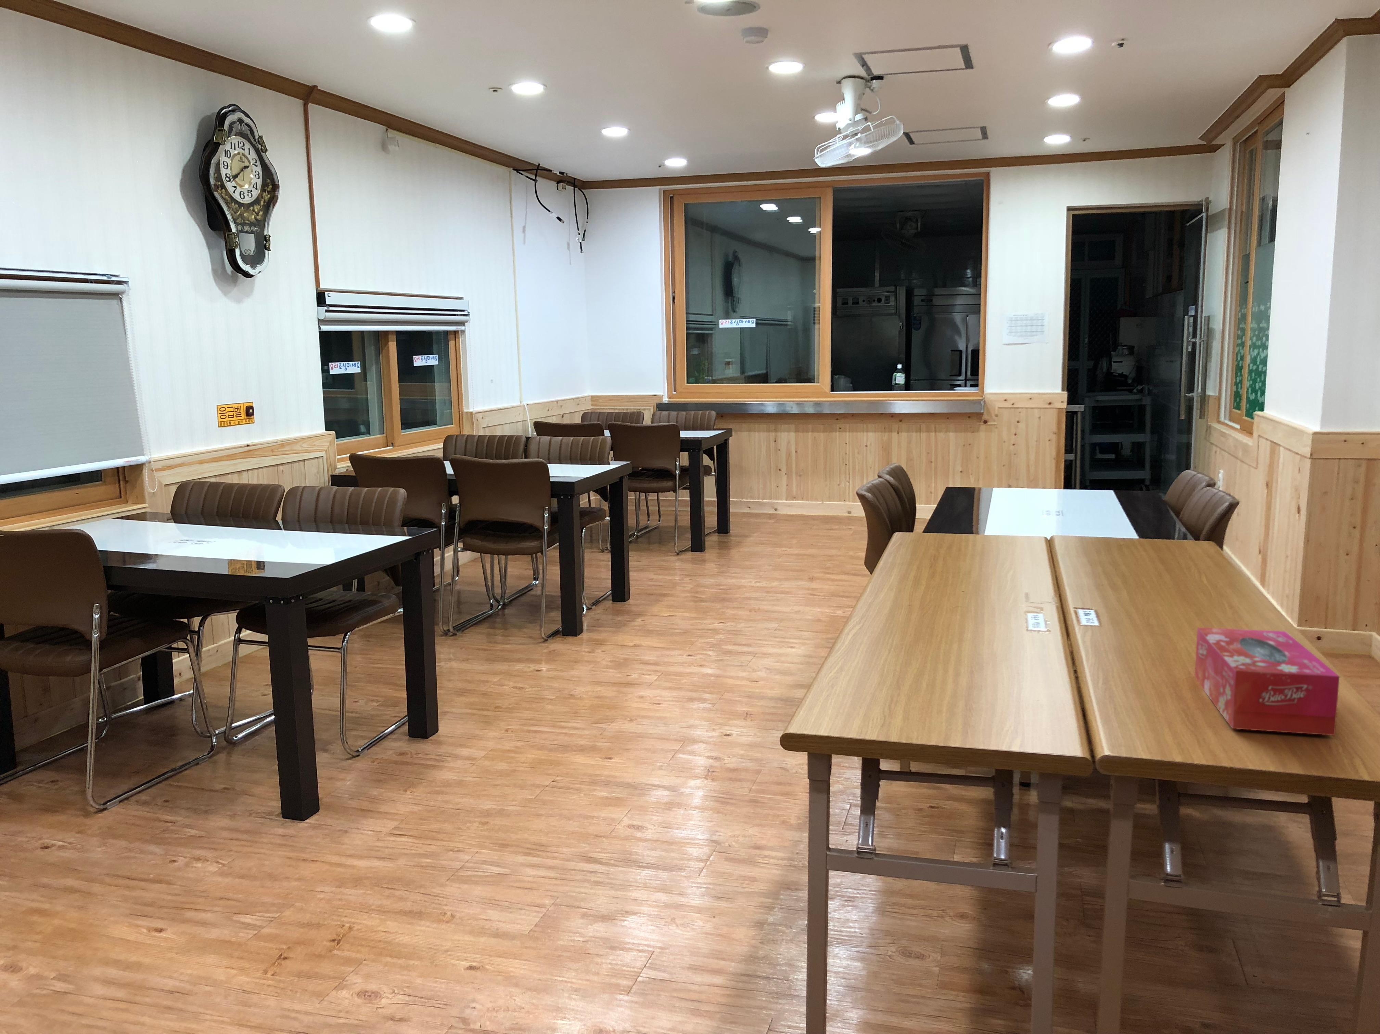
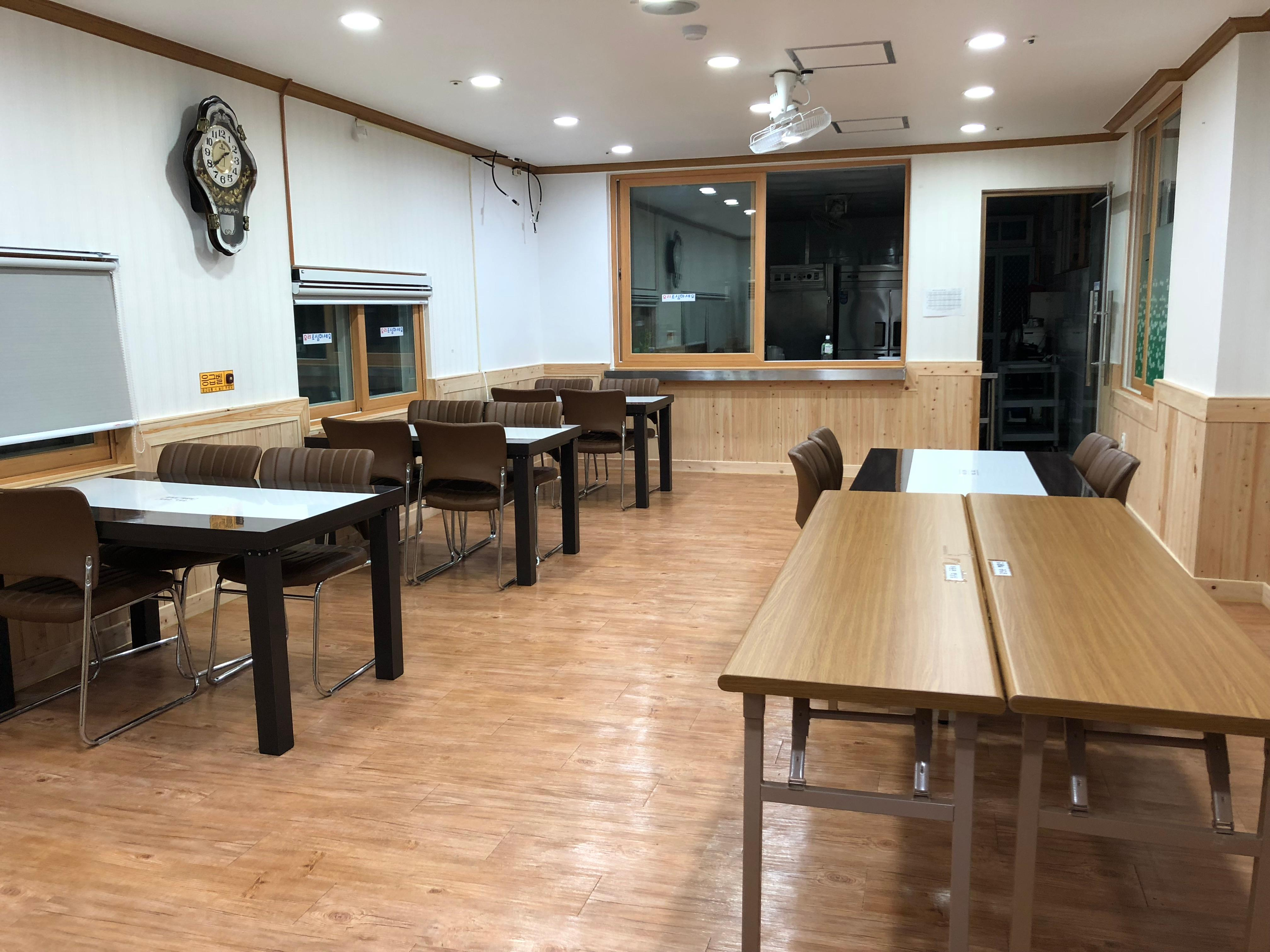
- tissue box (1260, 677)
